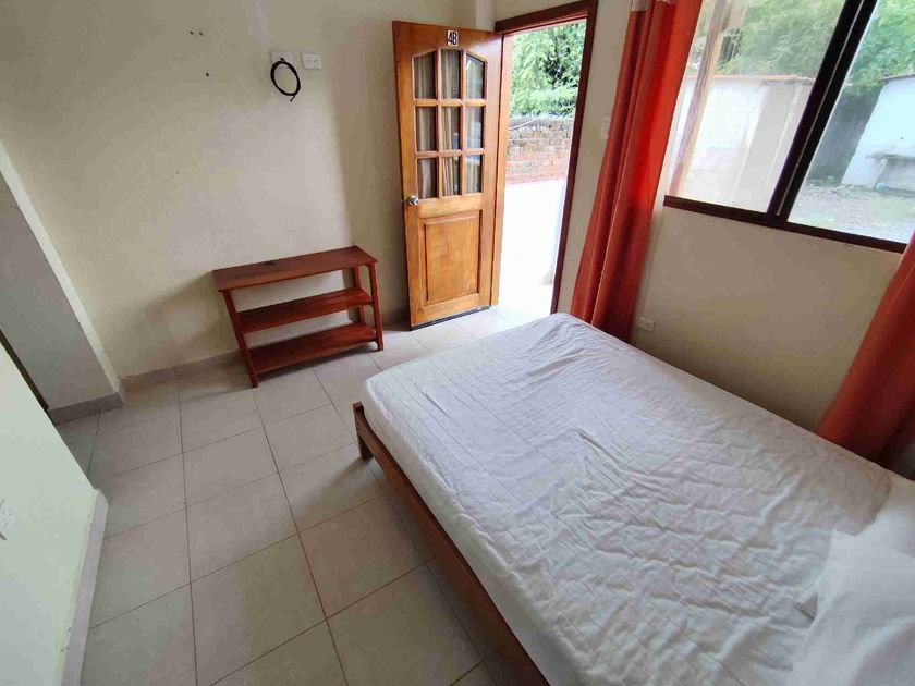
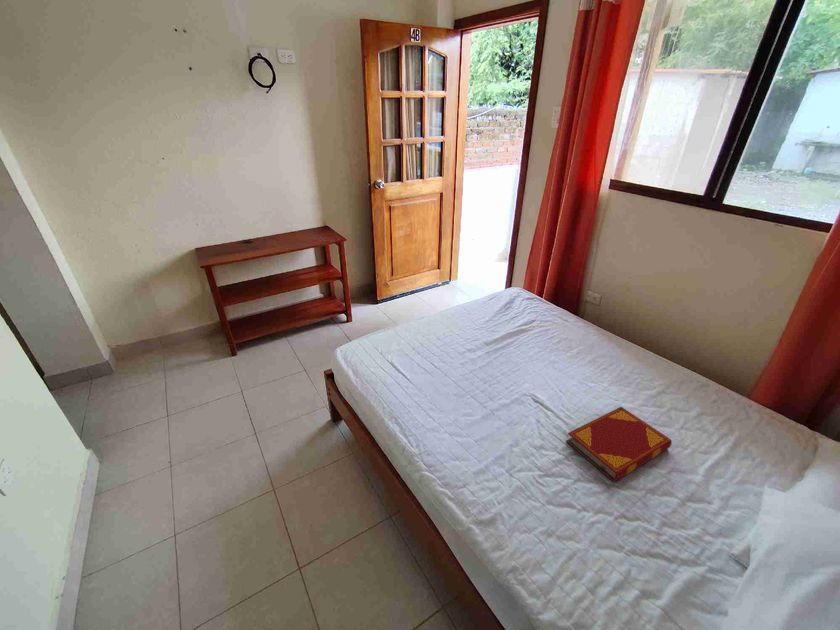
+ hardback book (618, 441)
